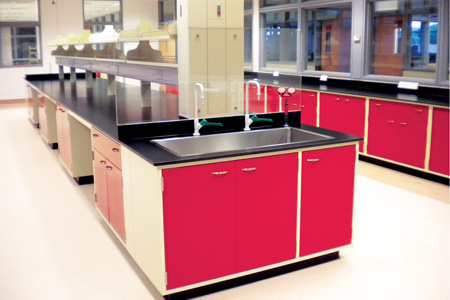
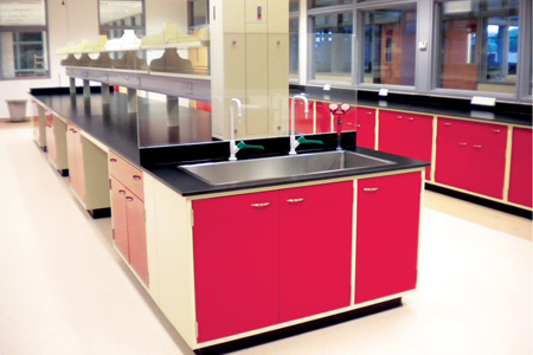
+ trash can (17, 110)
